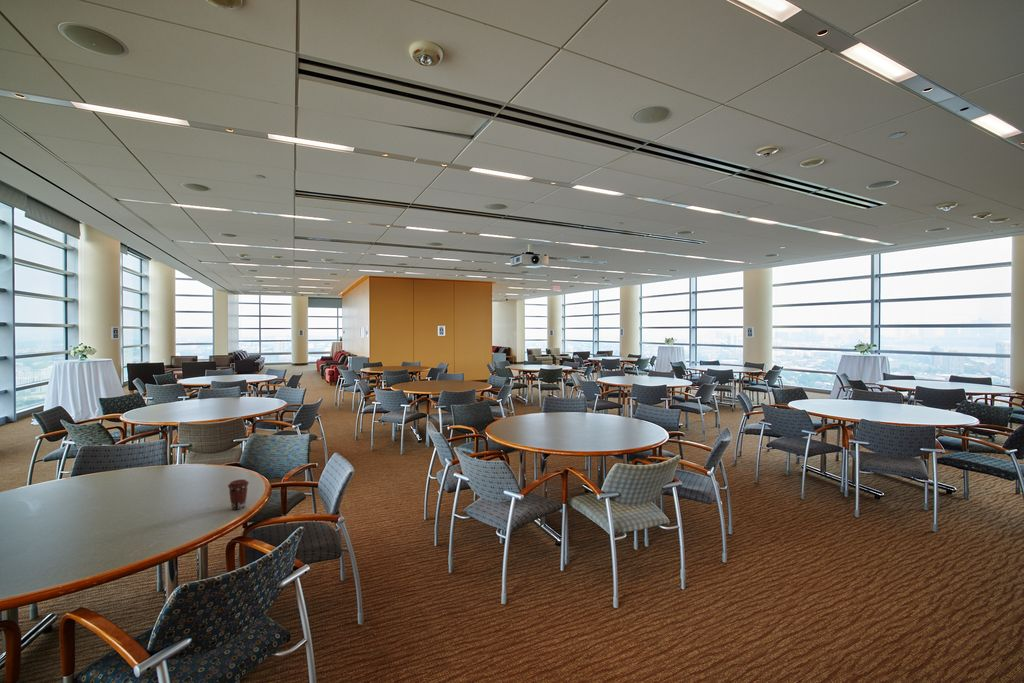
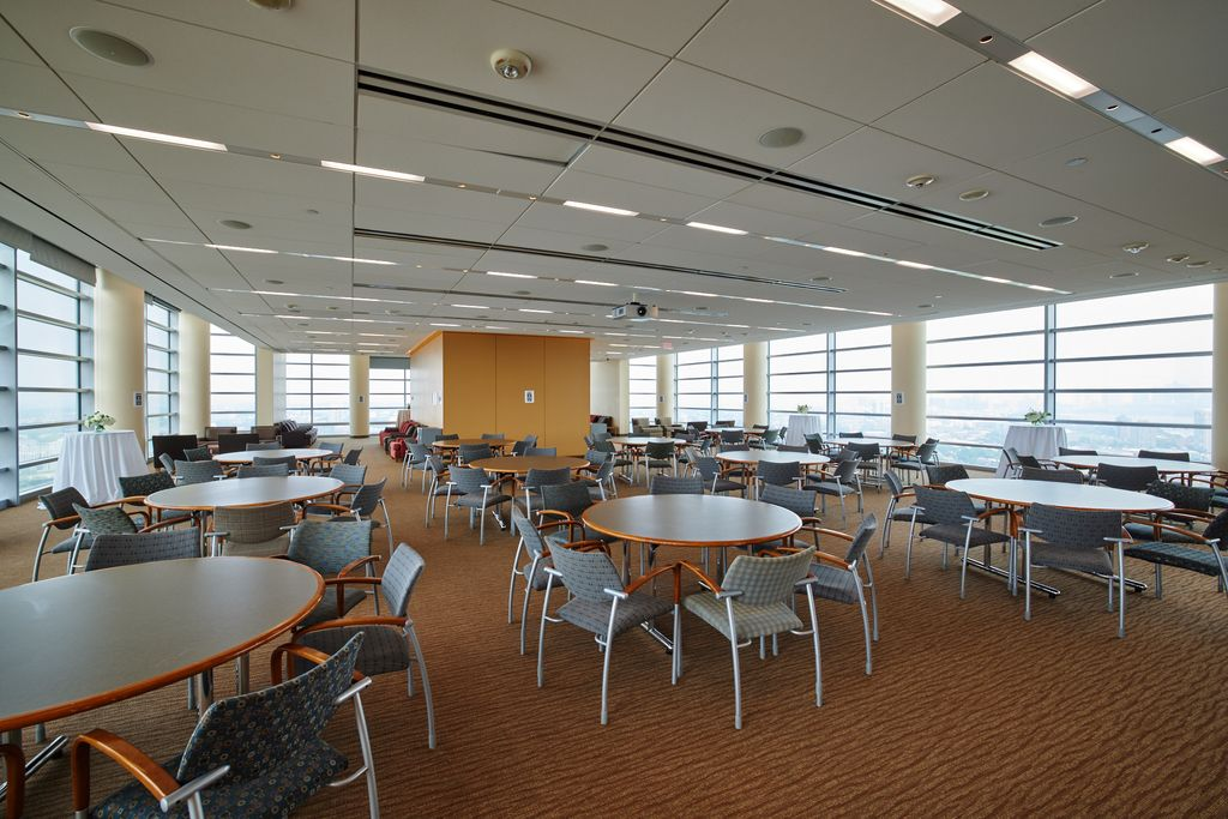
- coffee cup (238, 494)
